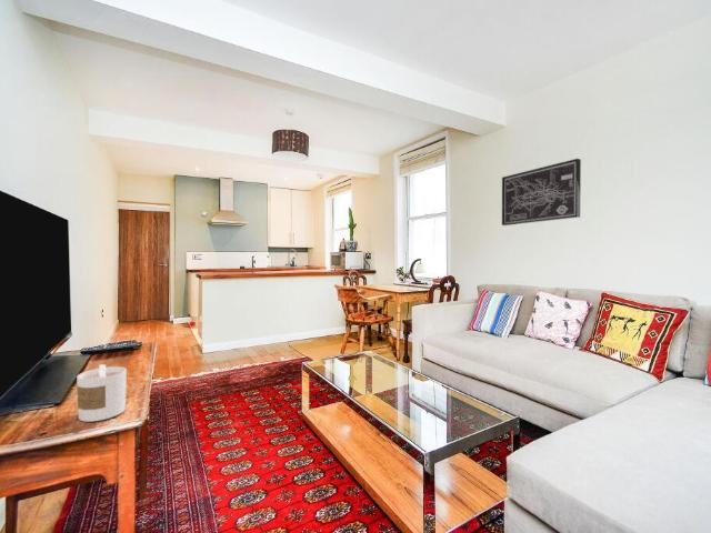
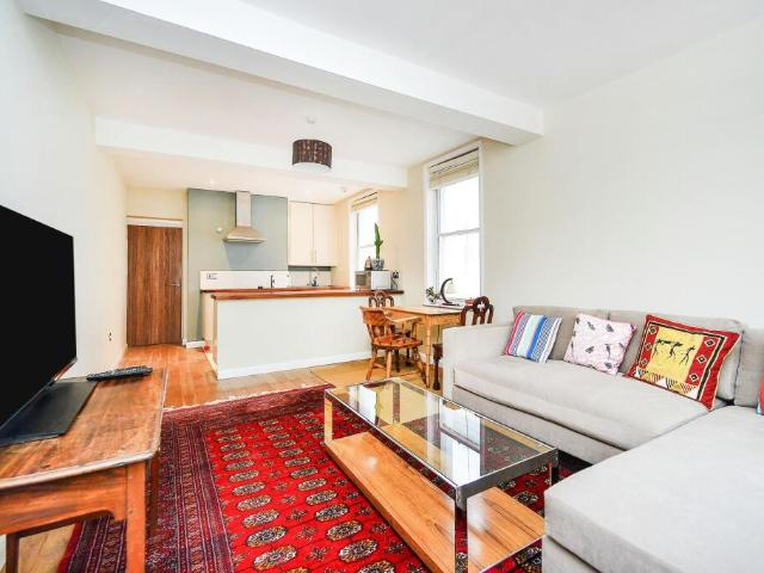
- wall art (537, 195)
- candle (102, 389)
